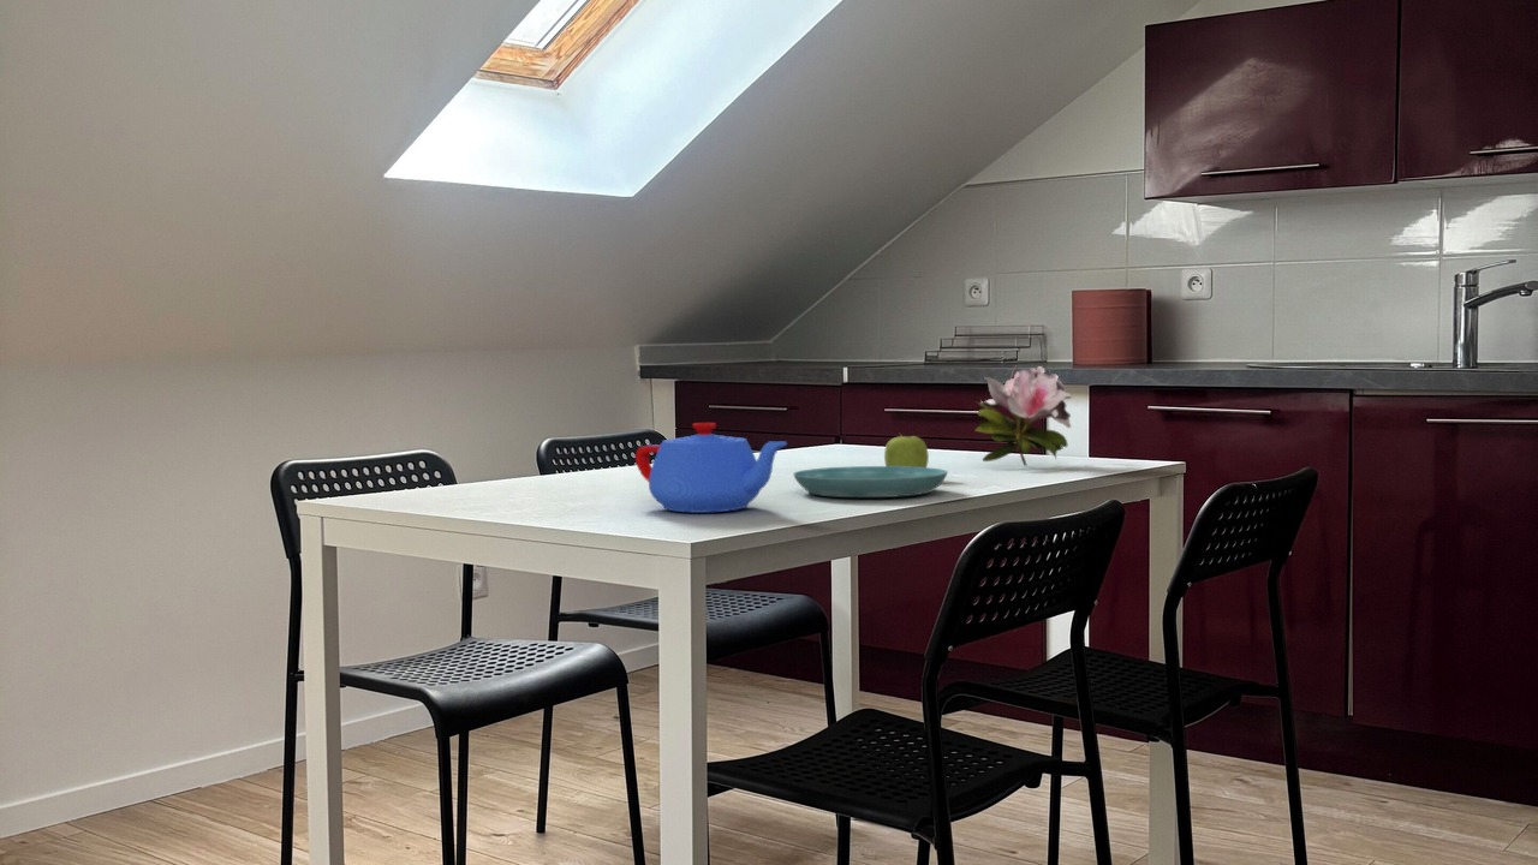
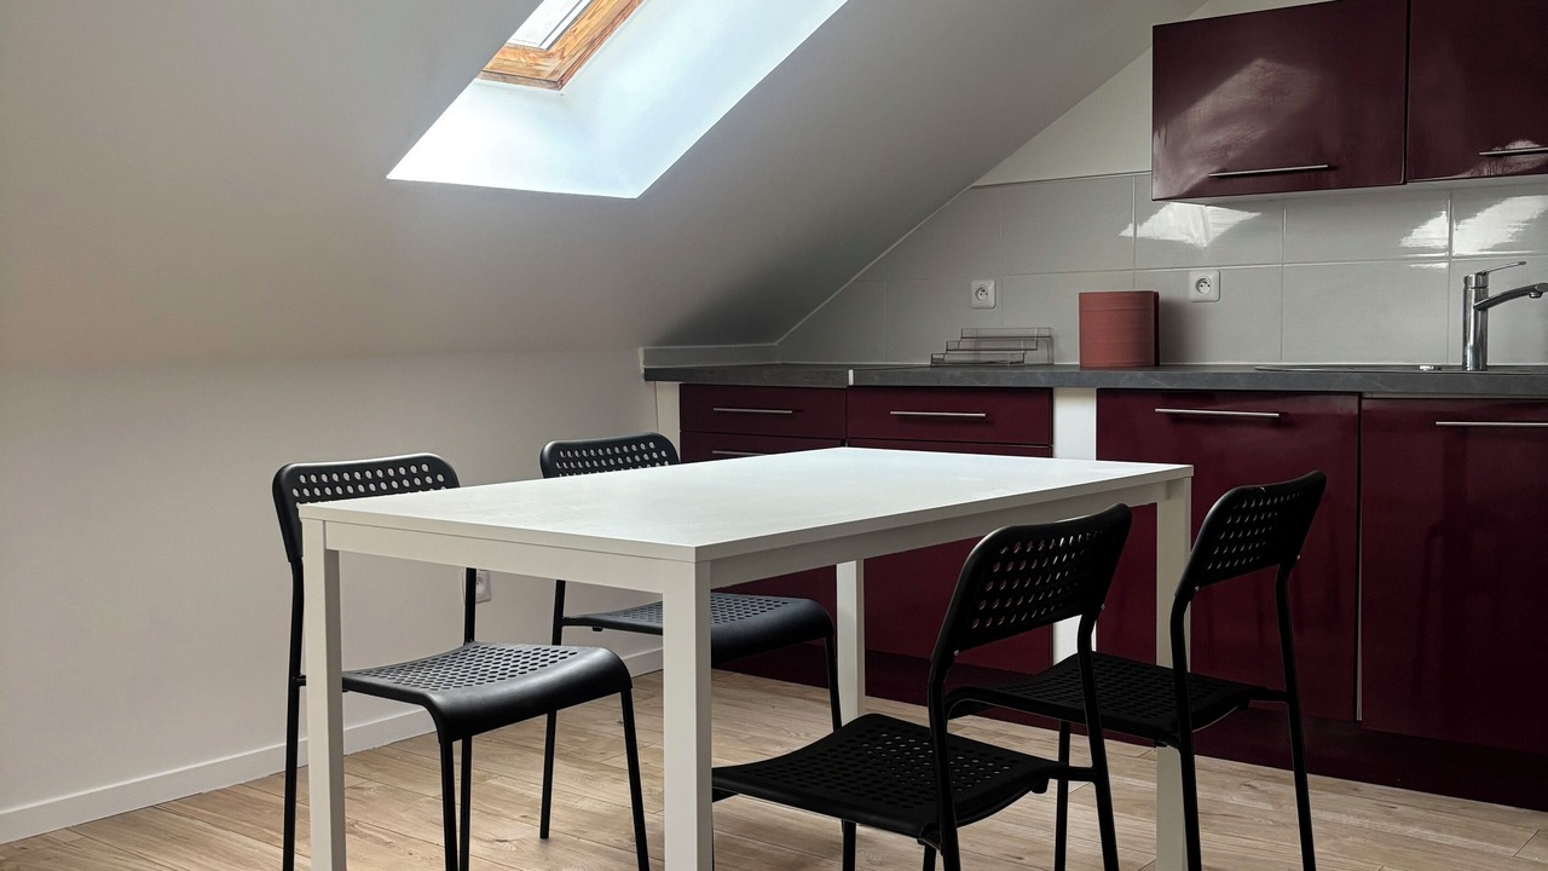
- fruit (906, 455)
- flower (1026, 414)
- teapot (709, 465)
- saucer (870, 481)
